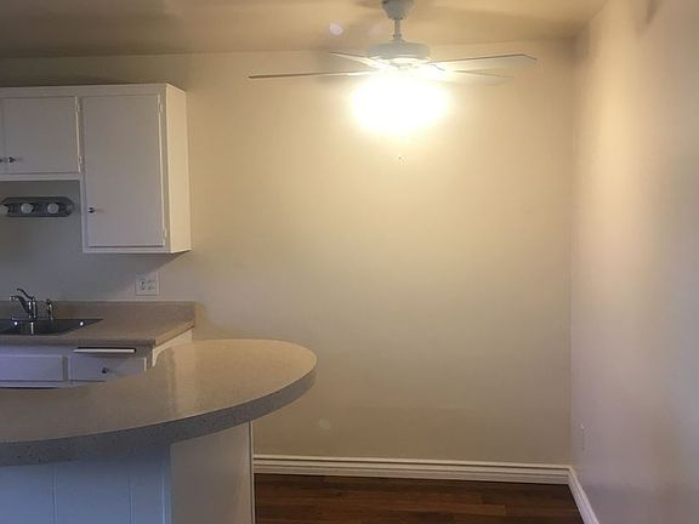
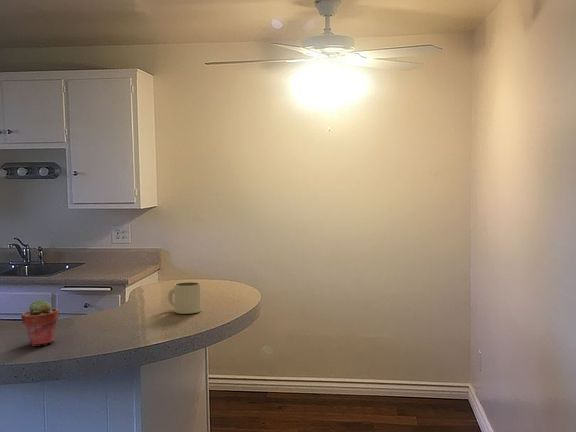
+ mug (183, 297)
+ potted succulent (40, 320)
